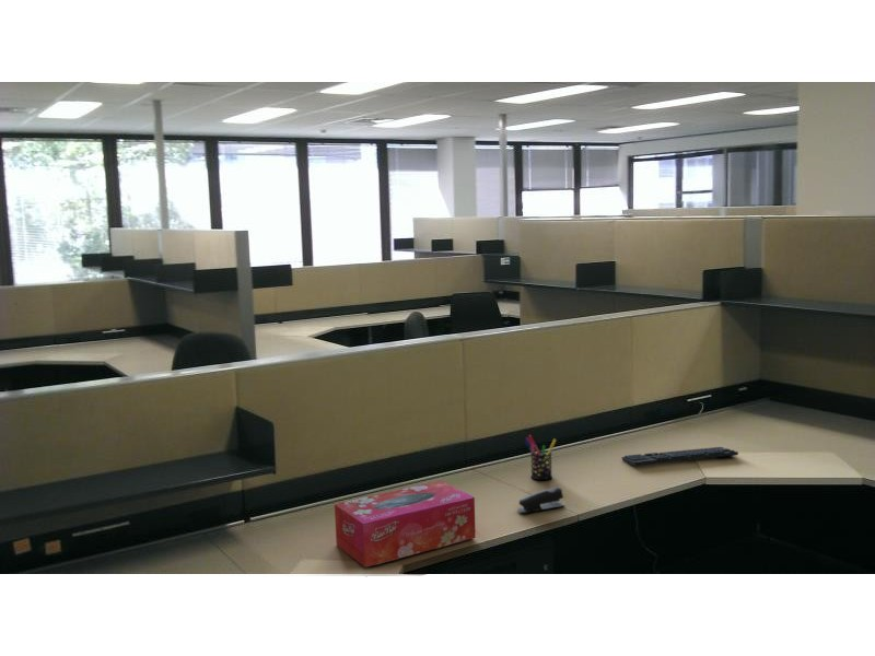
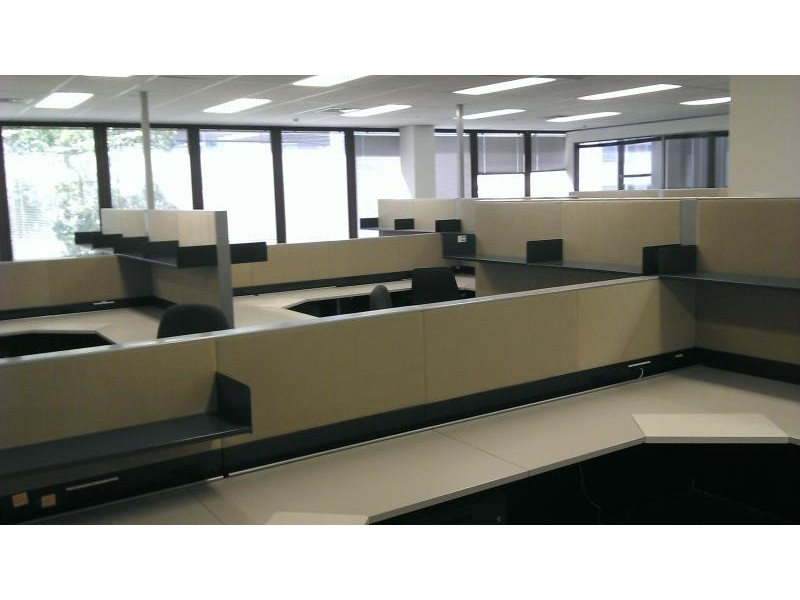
- pen holder (540, 456)
- stapler (540, 499)
- keyboard (679, 455)
- tissue box (405, 520)
